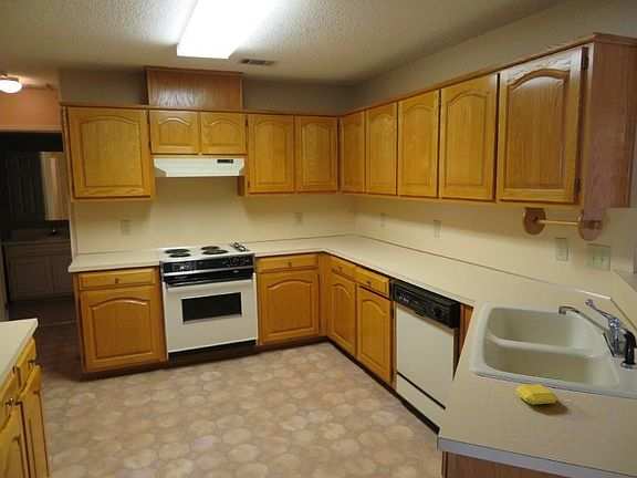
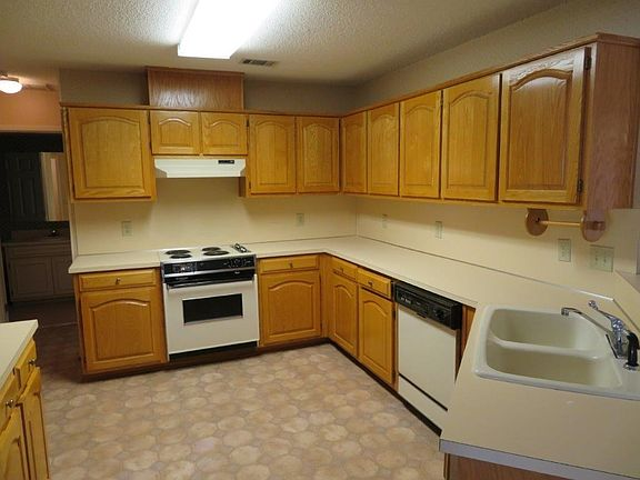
- soap bar (535, 394)
